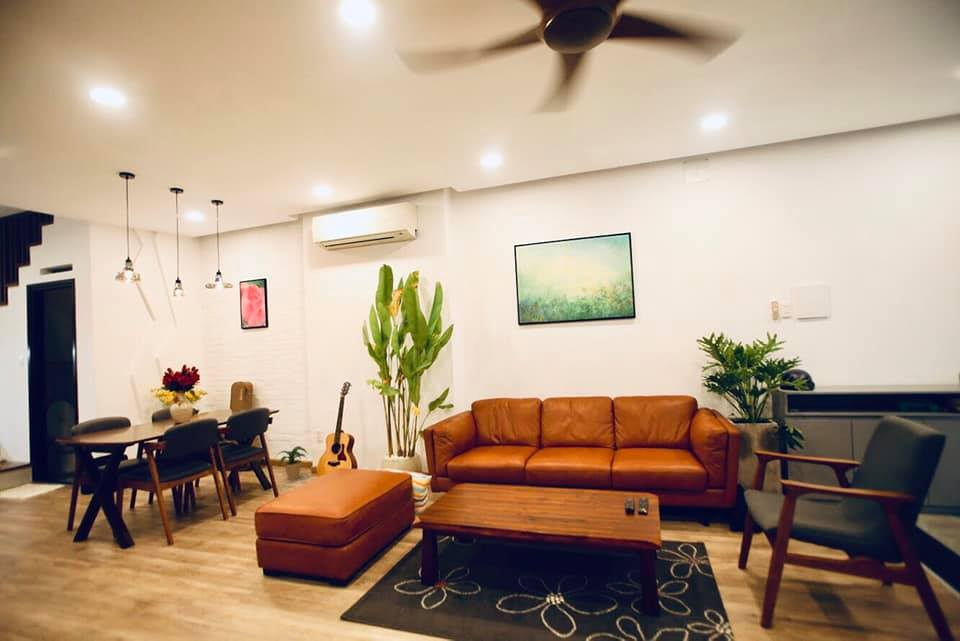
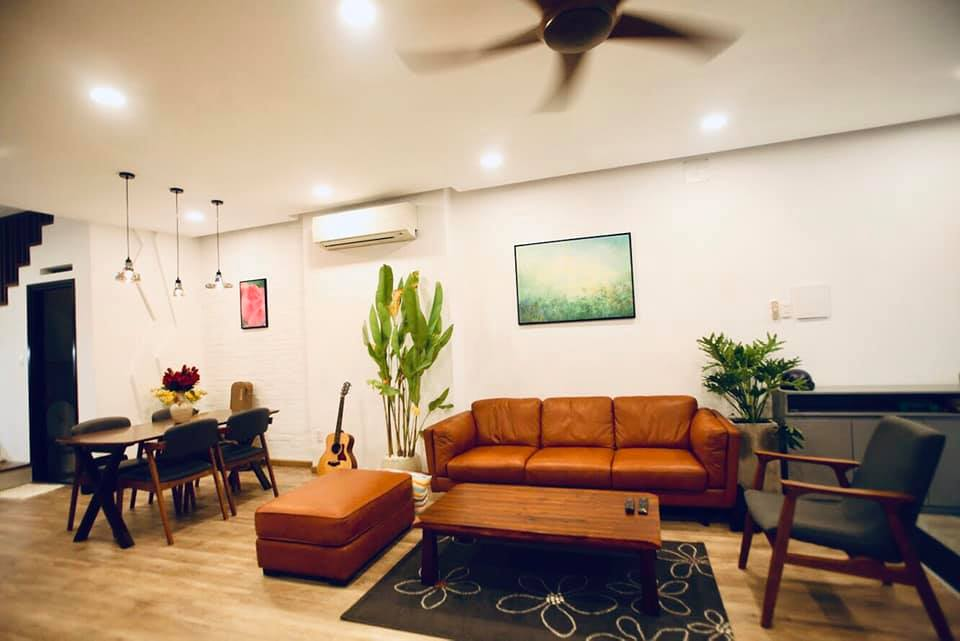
- potted plant (293, 463)
